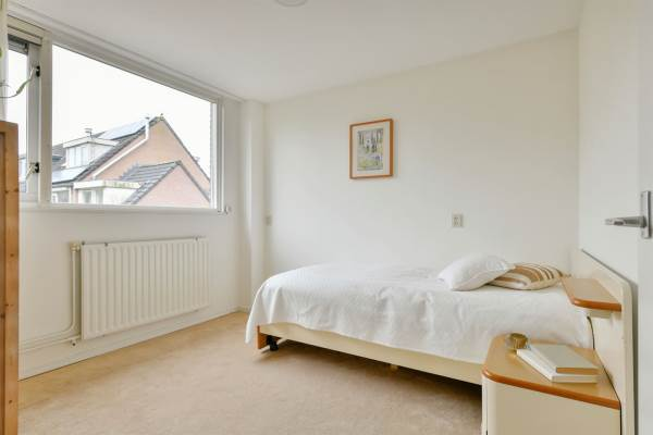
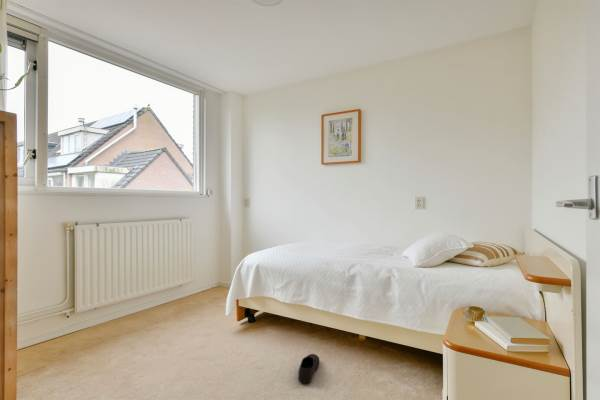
+ shoe (308, 363)
